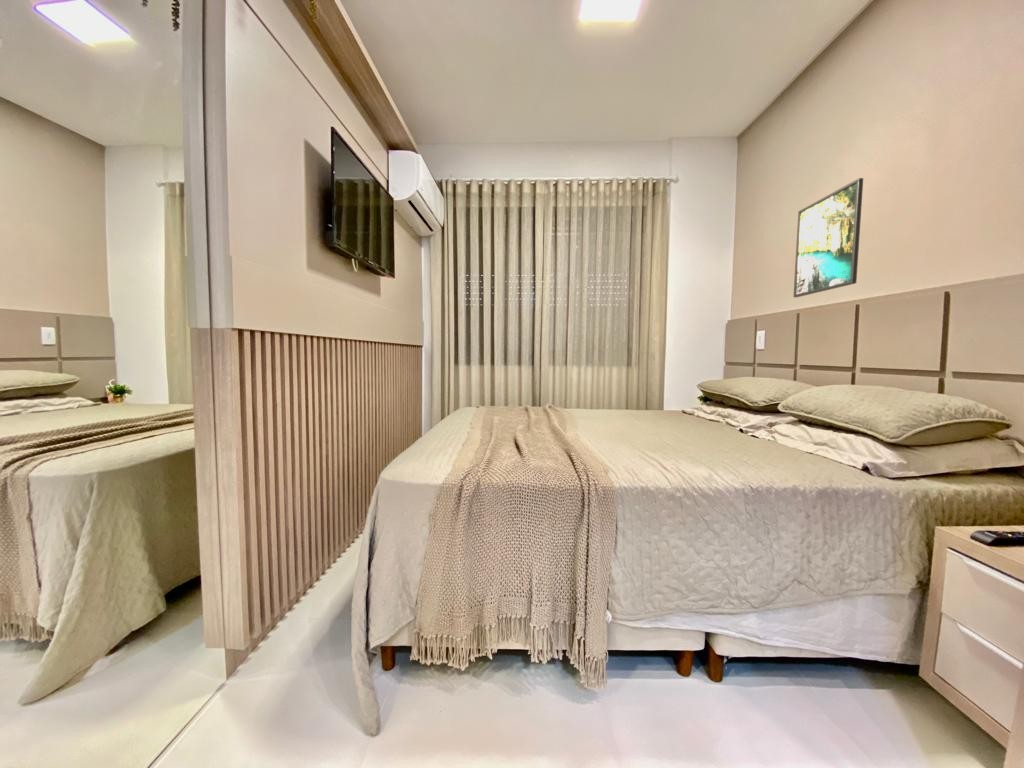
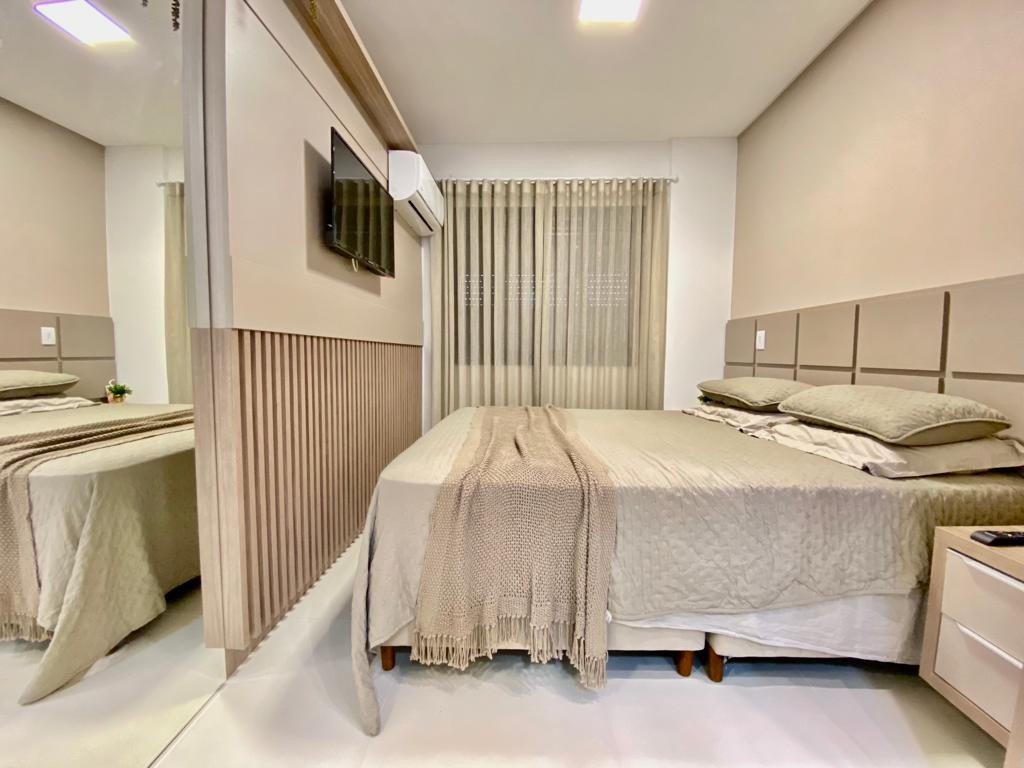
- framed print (824, 244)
